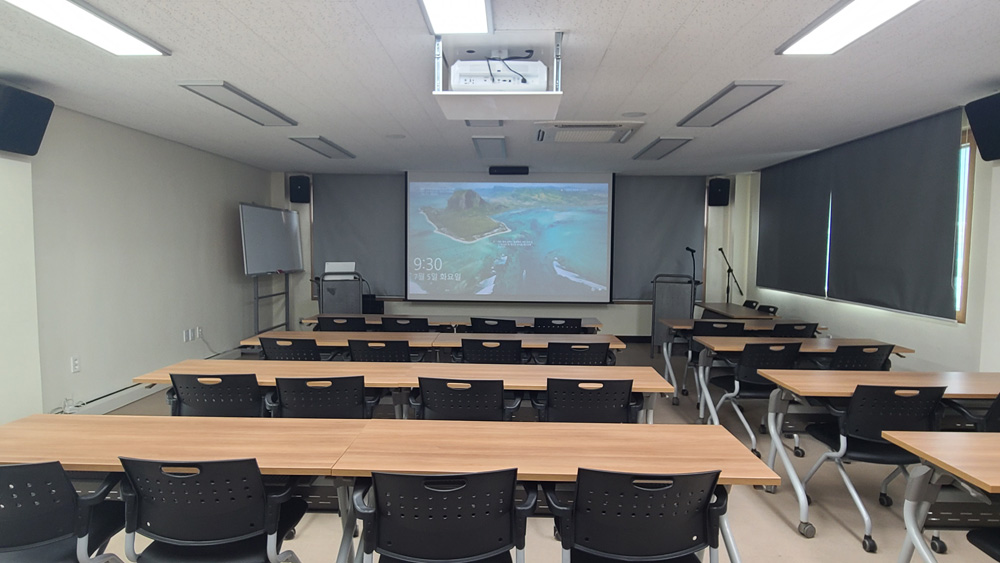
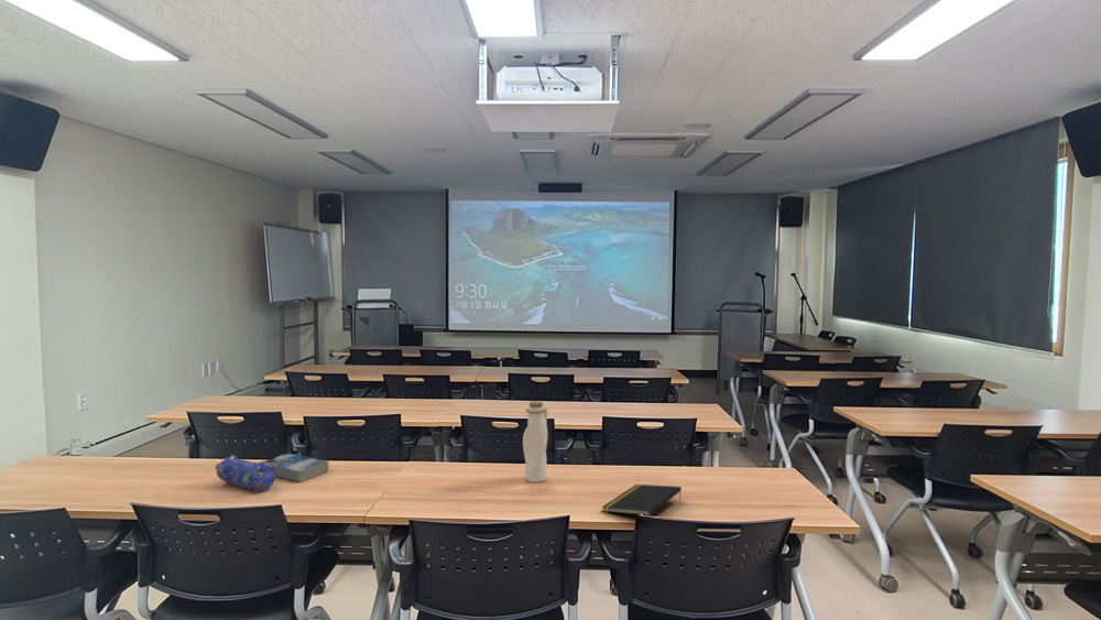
+ pencil case (246, 471)
+ water bottle (535, 439)
+ notepad (642, 498)
+ book (294, 466)
